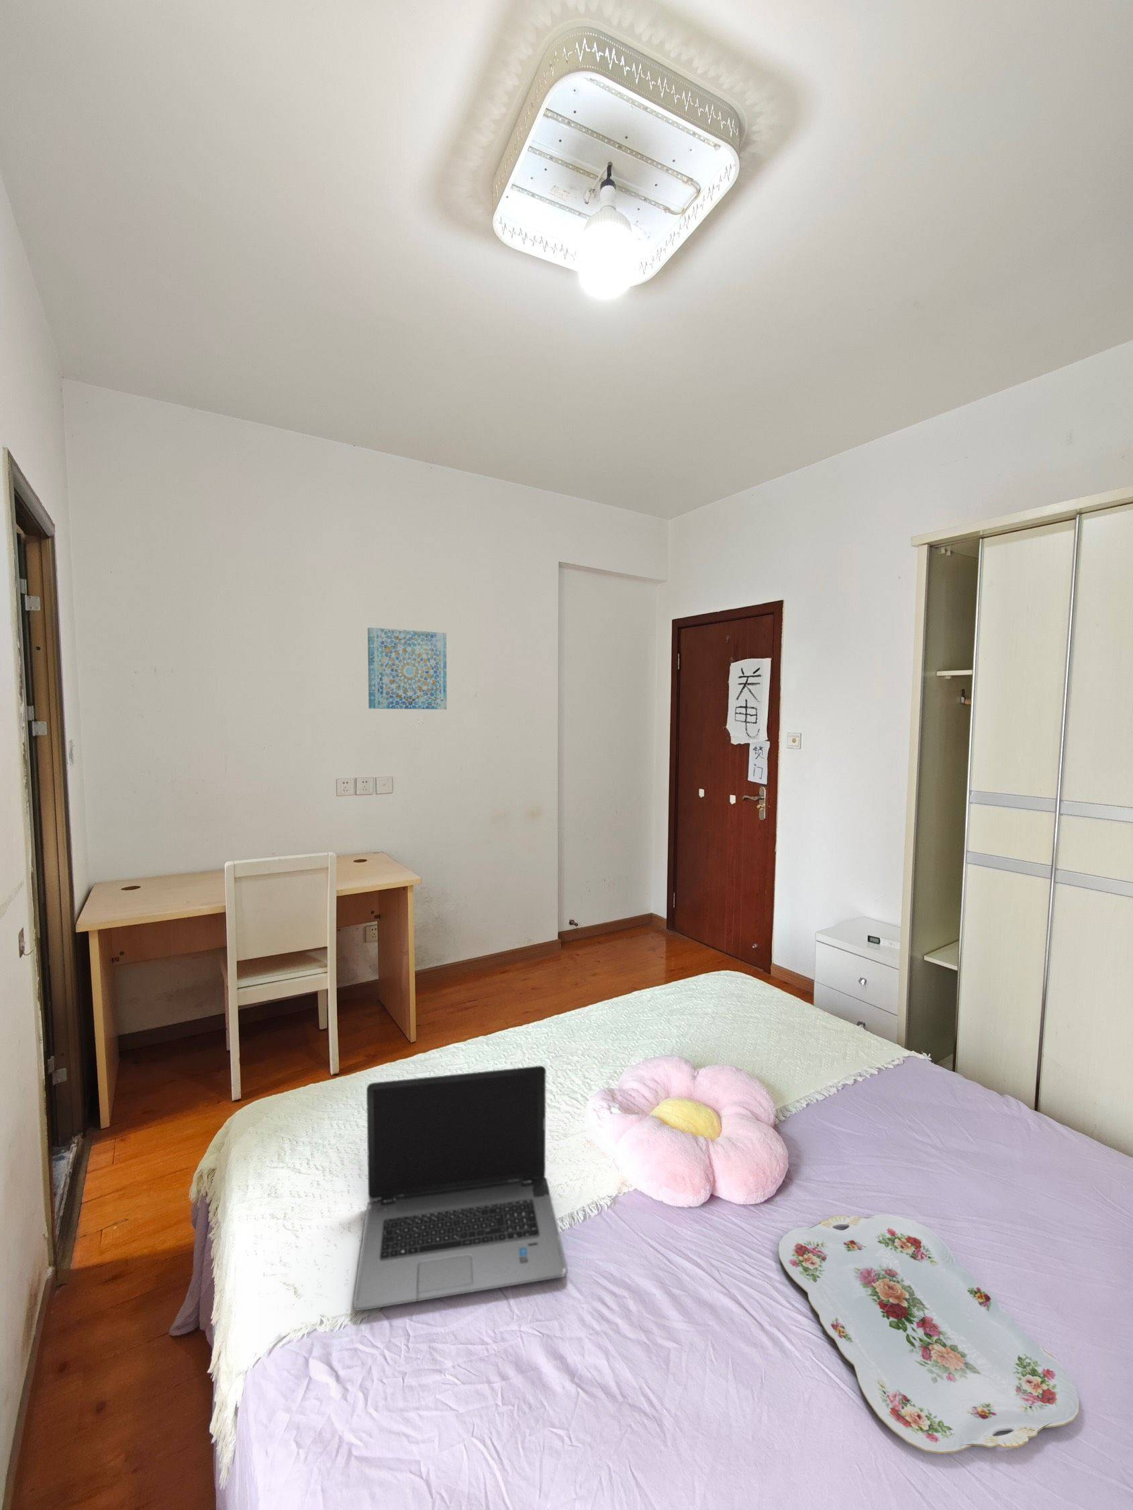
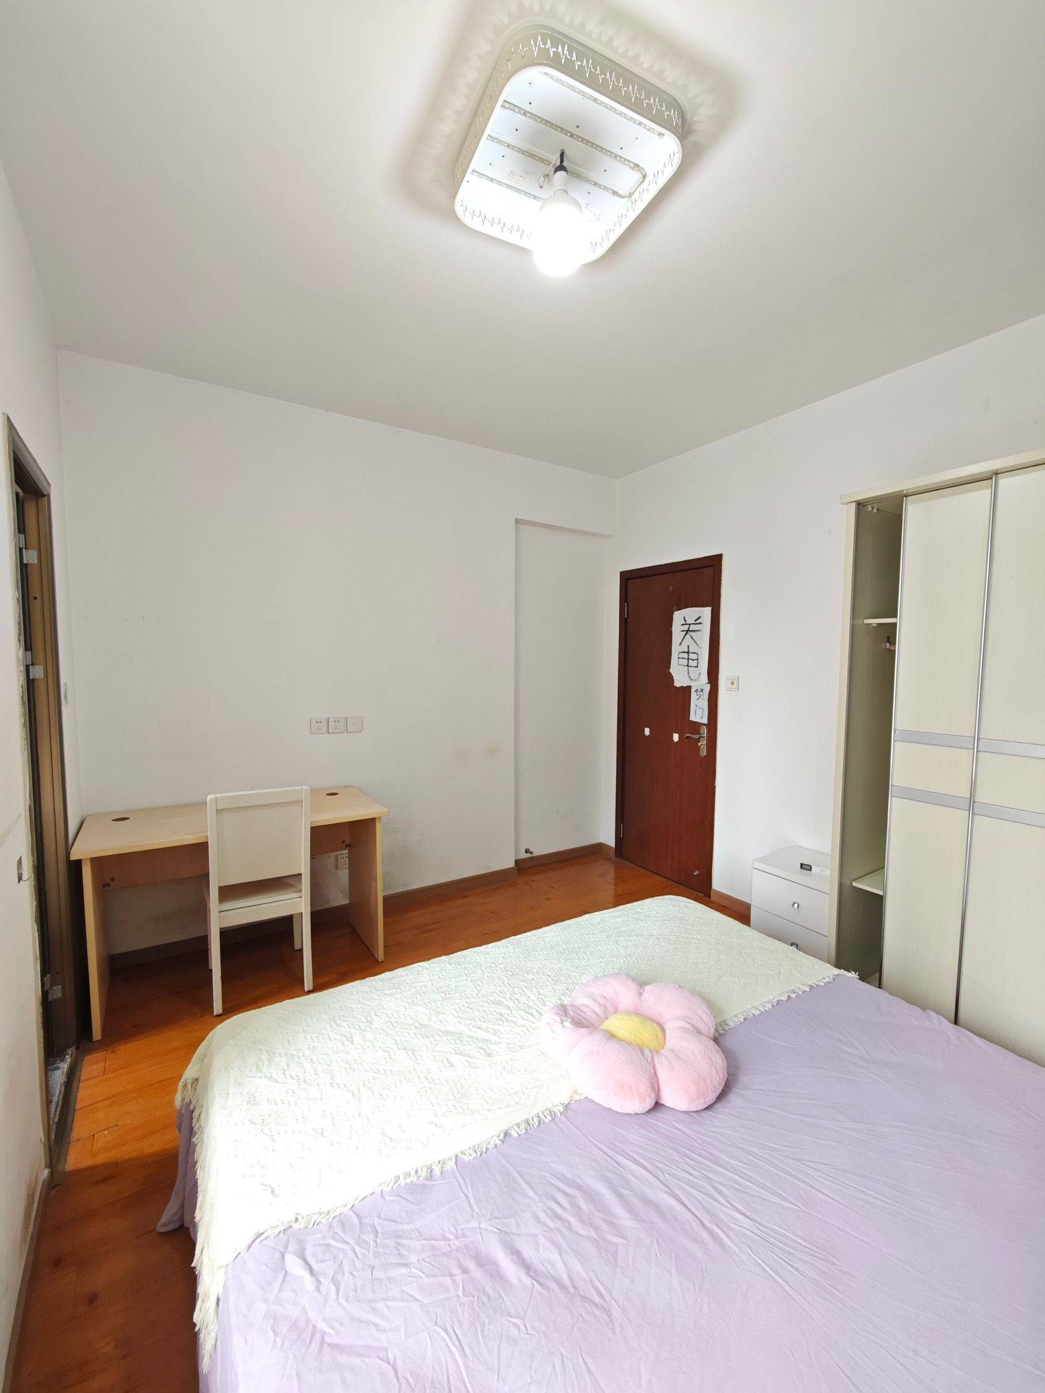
- wall art (408, 670)
- serving tray (909, 1314)
- laptop computer (461, 1177)
